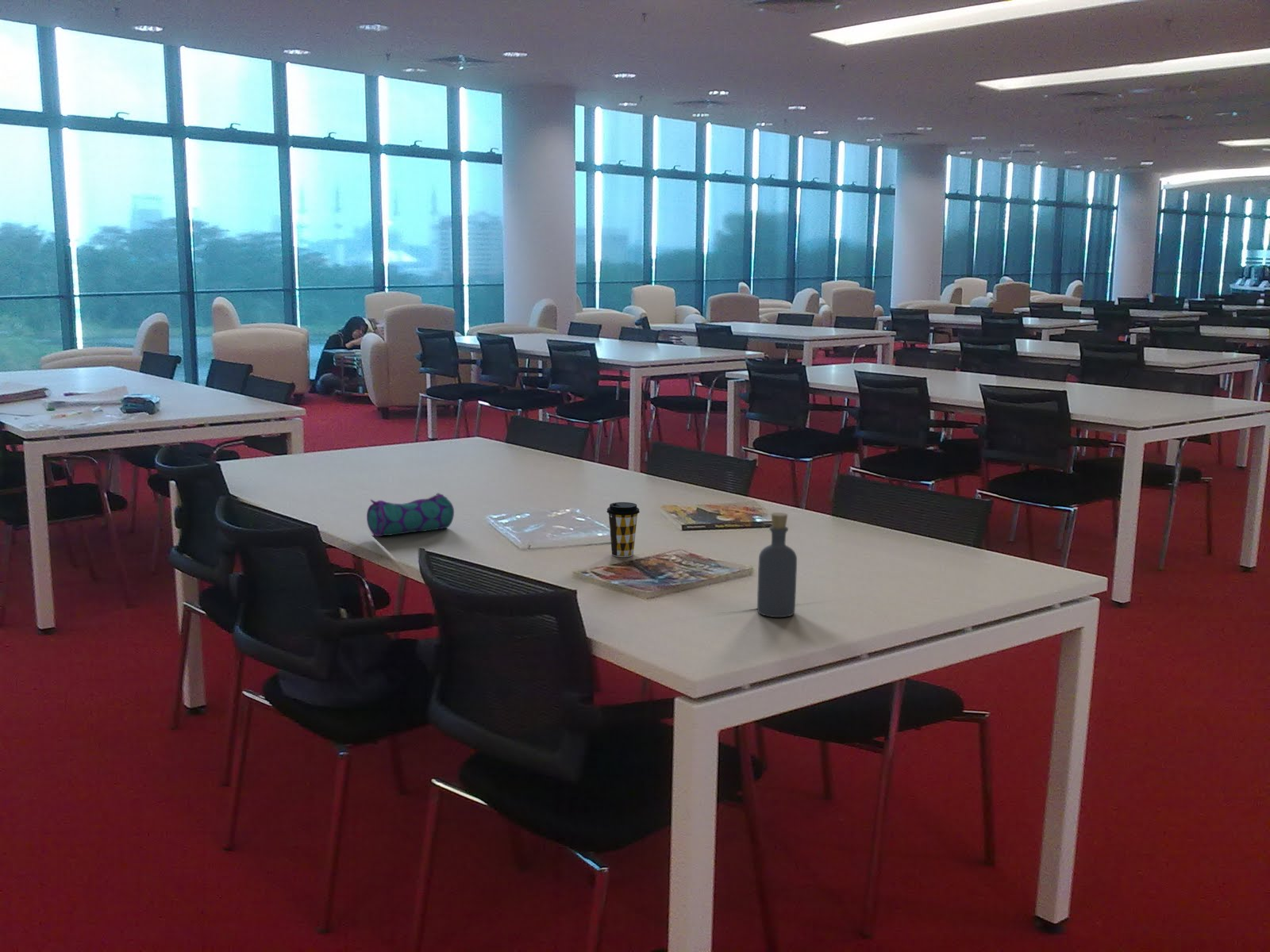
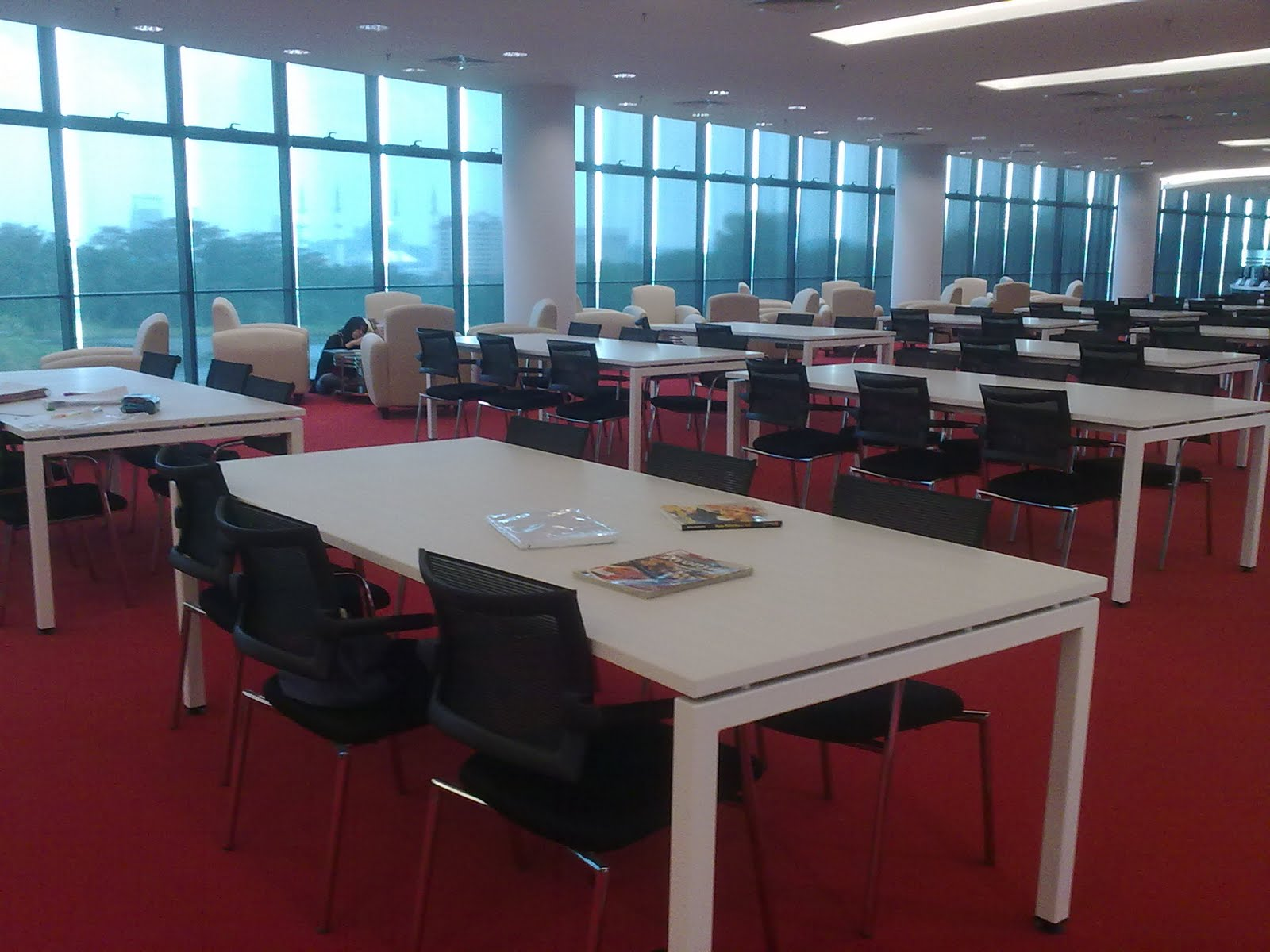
- pencil case (410, 514)
- coffee cup (622, 529)
- bottle (777, 563)
